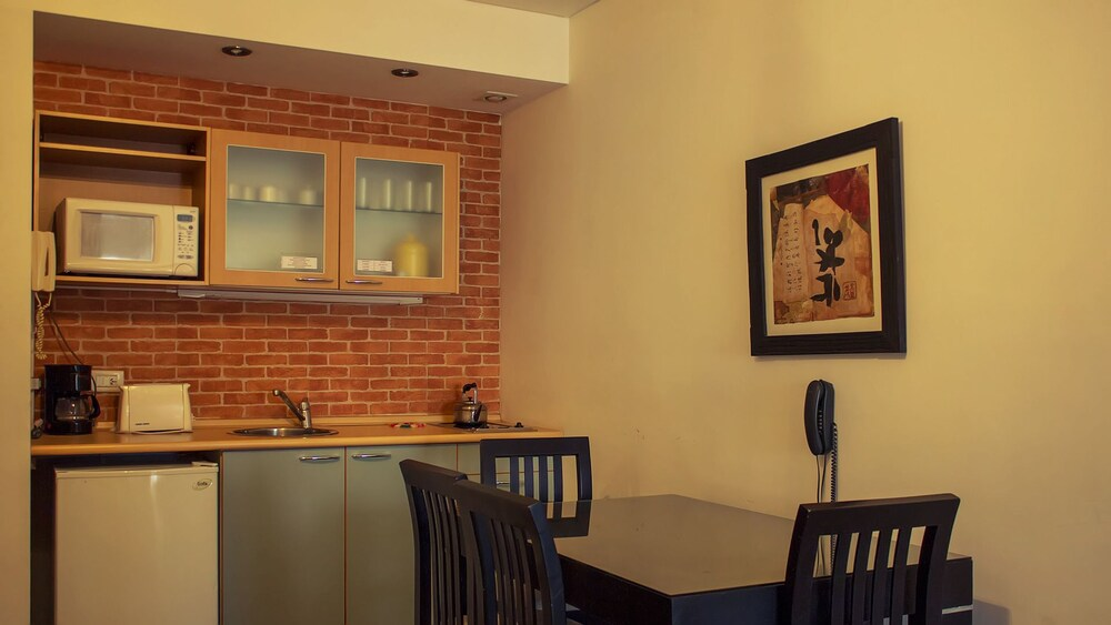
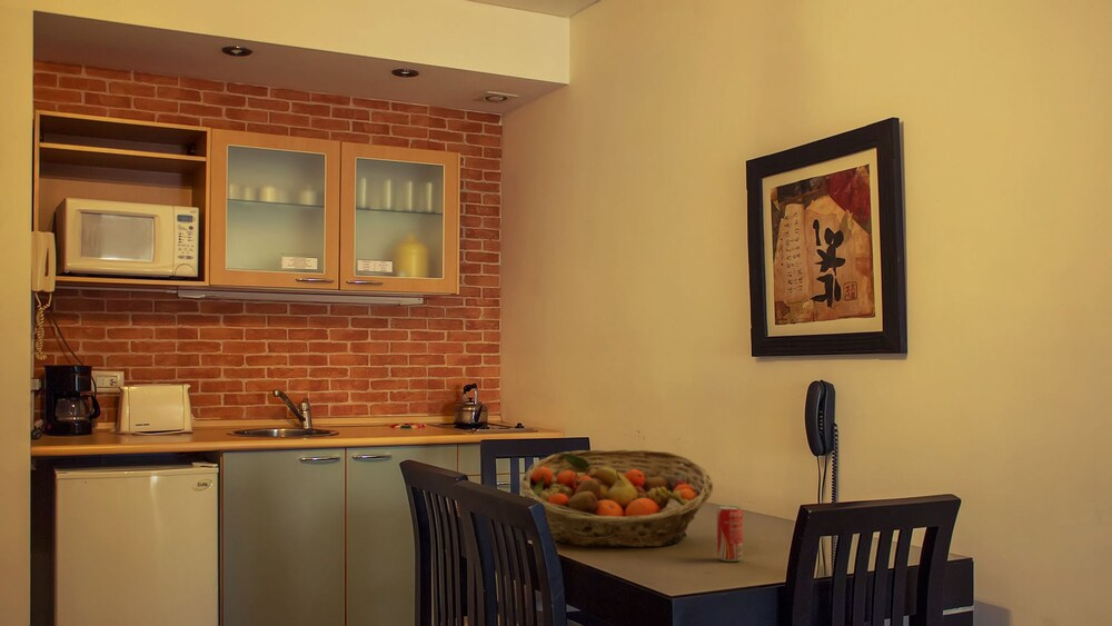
+ fruit basket (616, 496)
+ beverage can (729, 533)
